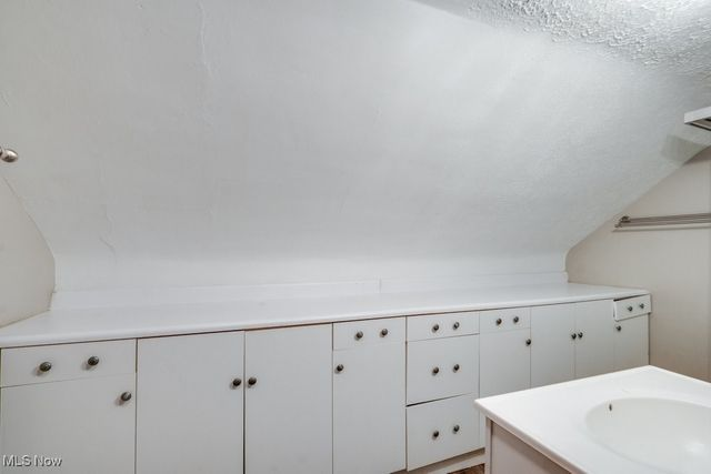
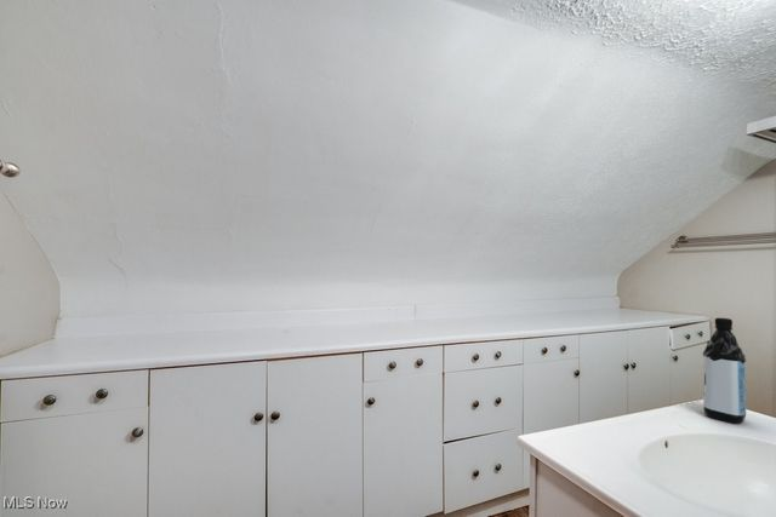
+ water bottle (724, 367)
